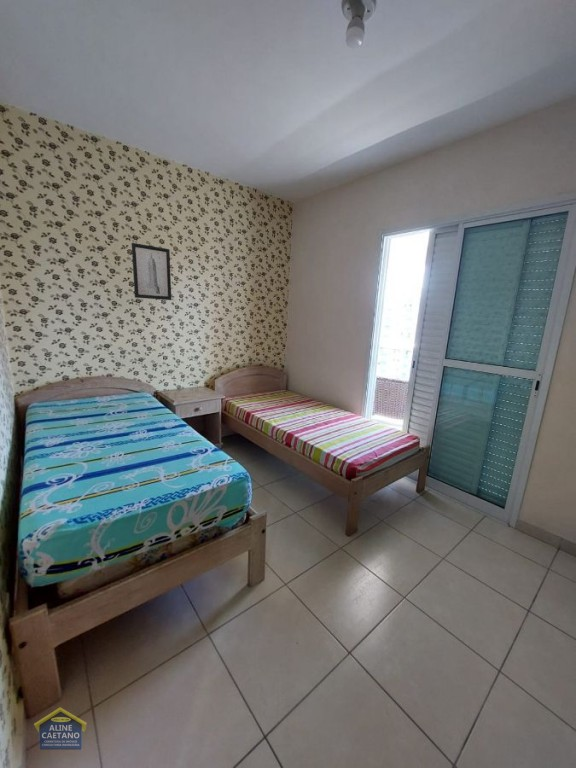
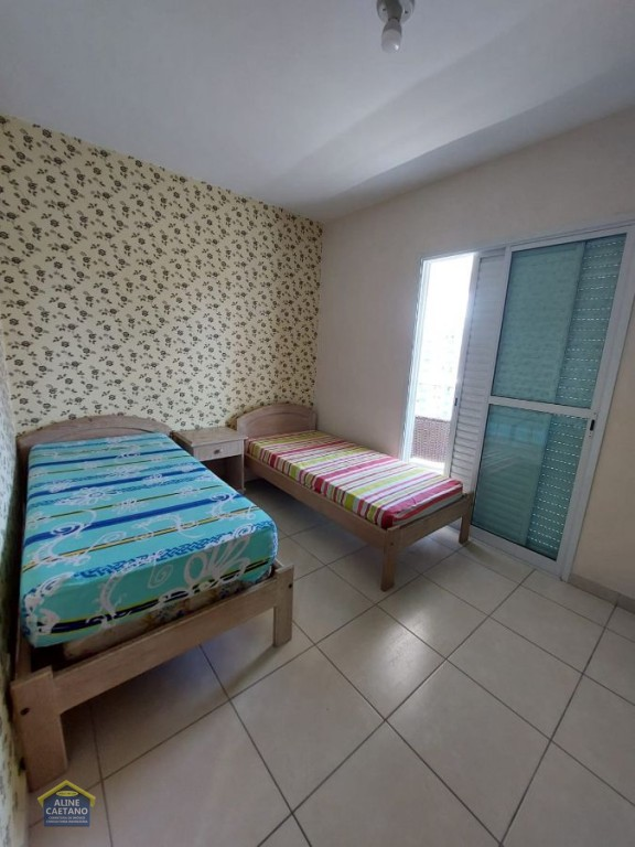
- wall art (152, 273)
